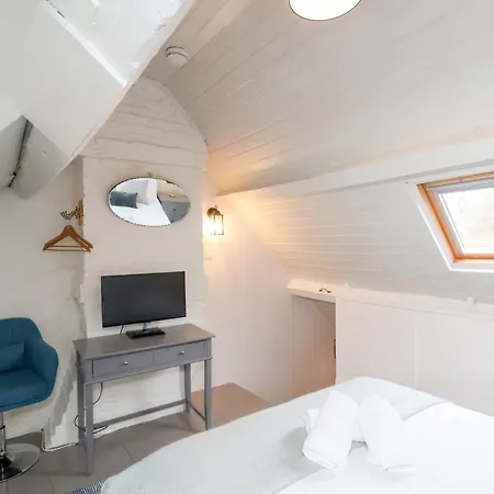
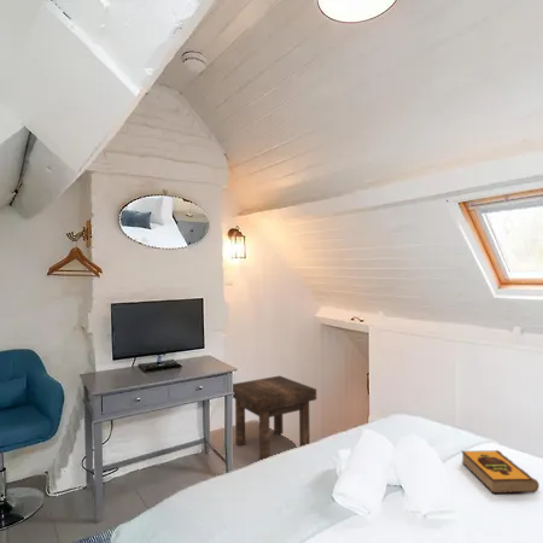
+ stool (270, 416)
+ hardback book (497, 469)
